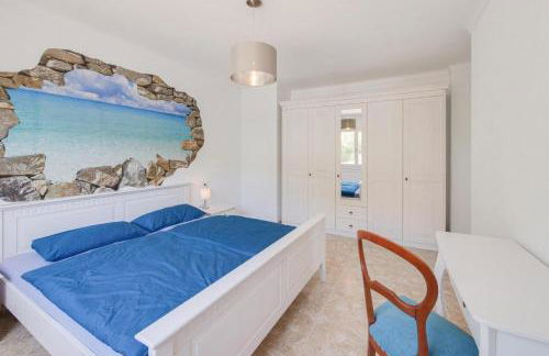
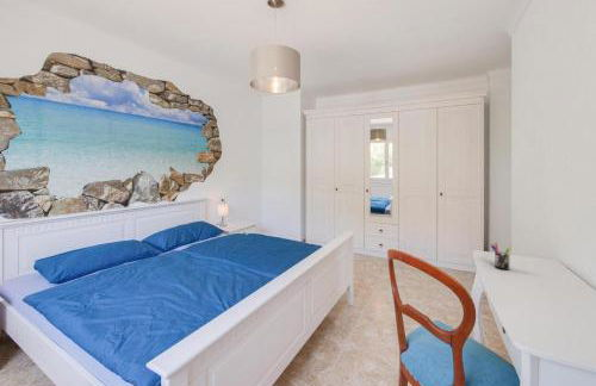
+ pen holder (502, 255)
